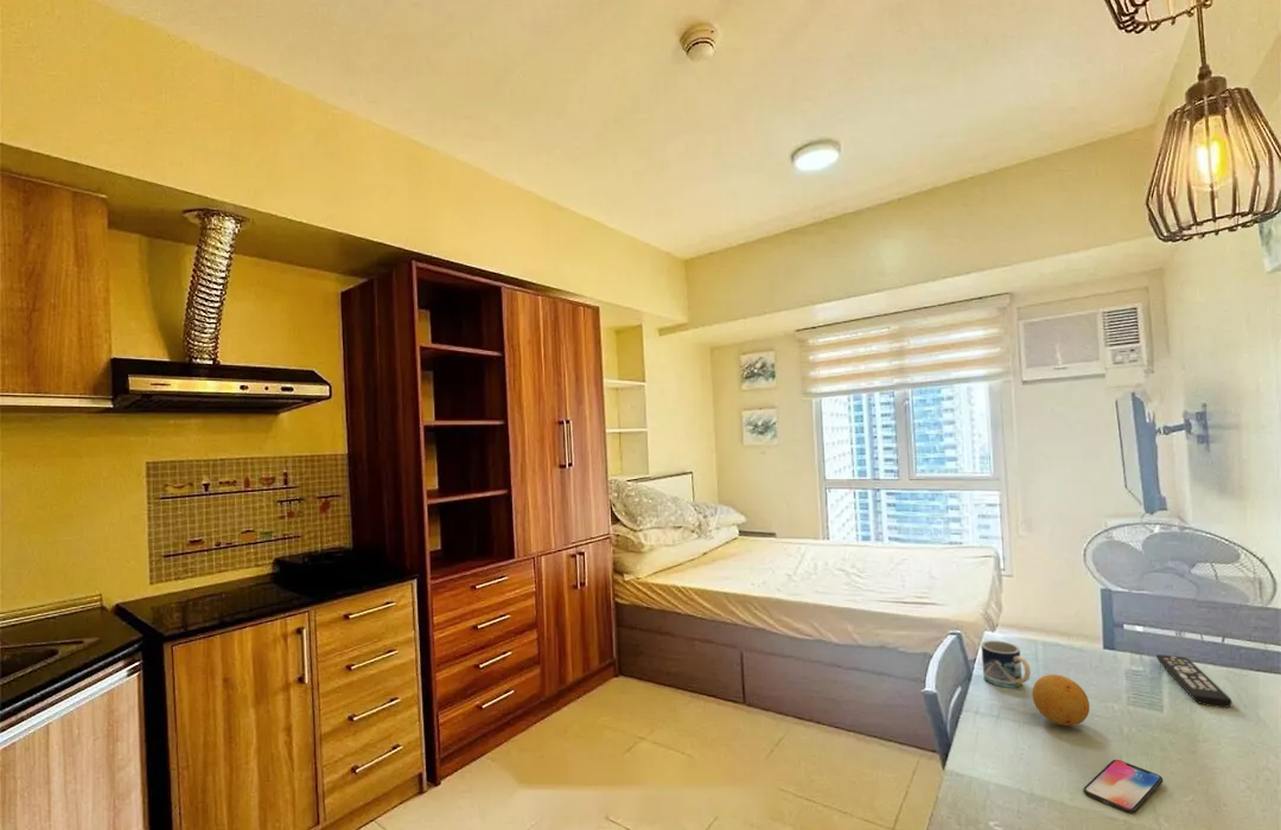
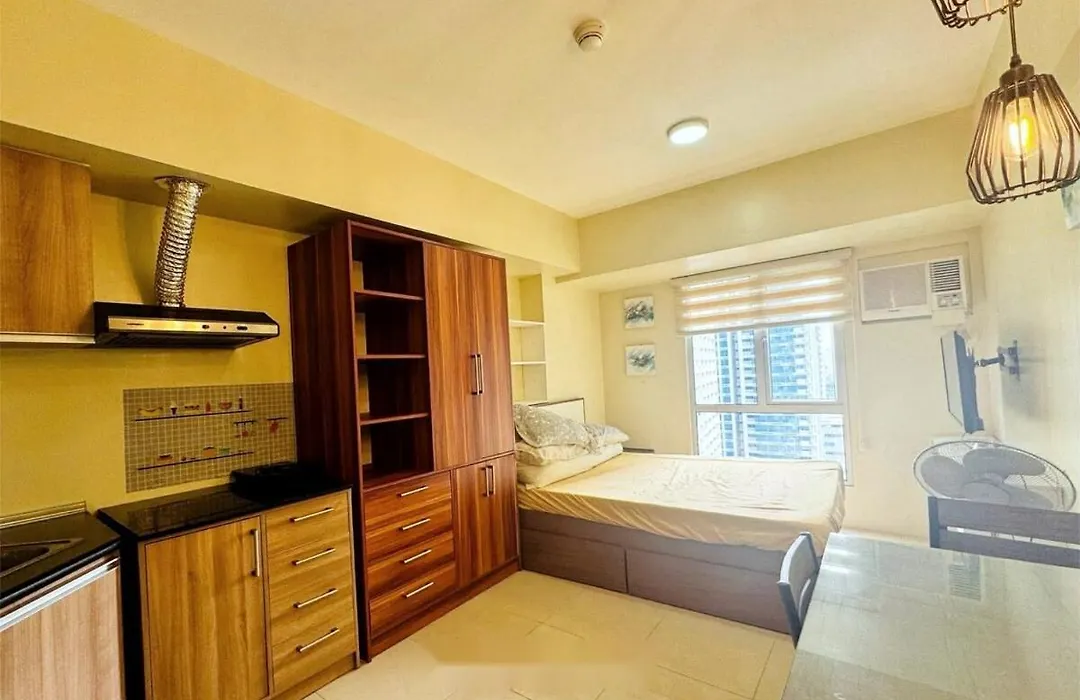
- fruit (1059, 700)
- mug (1007, 665)
- remote control (1191, 678)
- smartphone (1123, 785)
